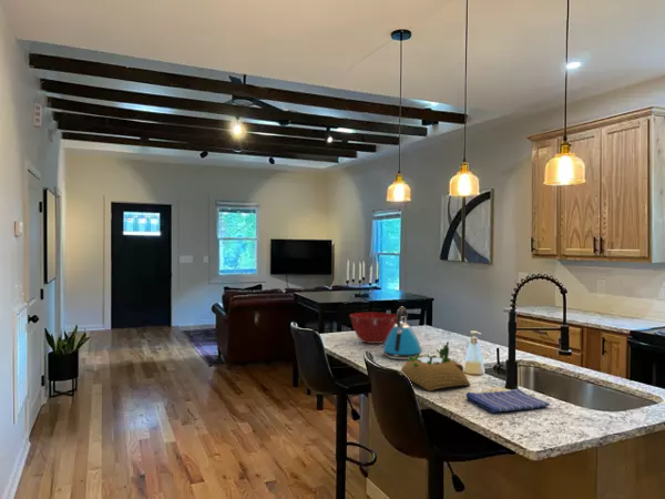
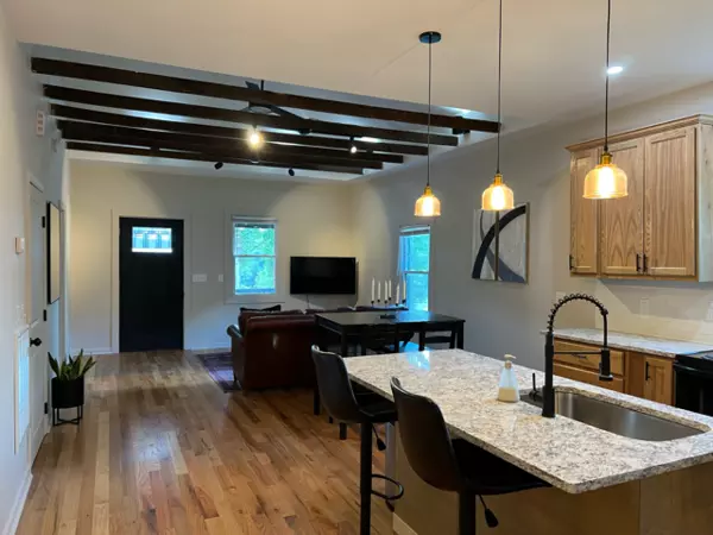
- mixing bowl (374, 327)
- kettle (401, 330)
- succulent planter (433, 361)
- dish towel (505, 399)
